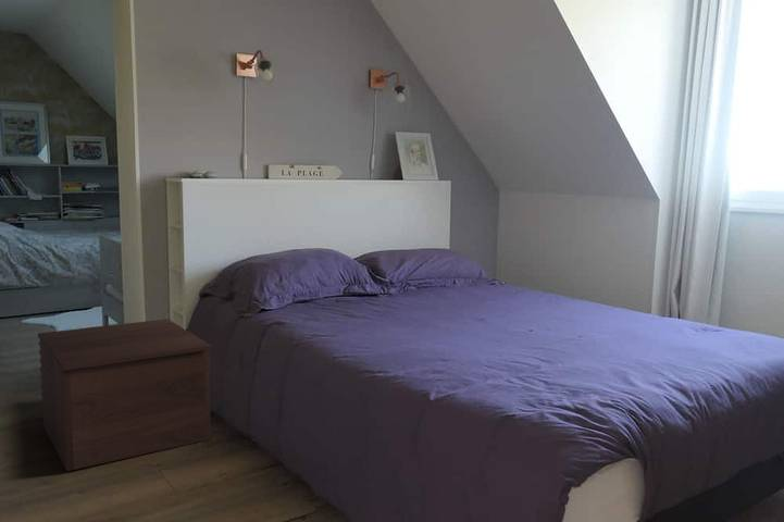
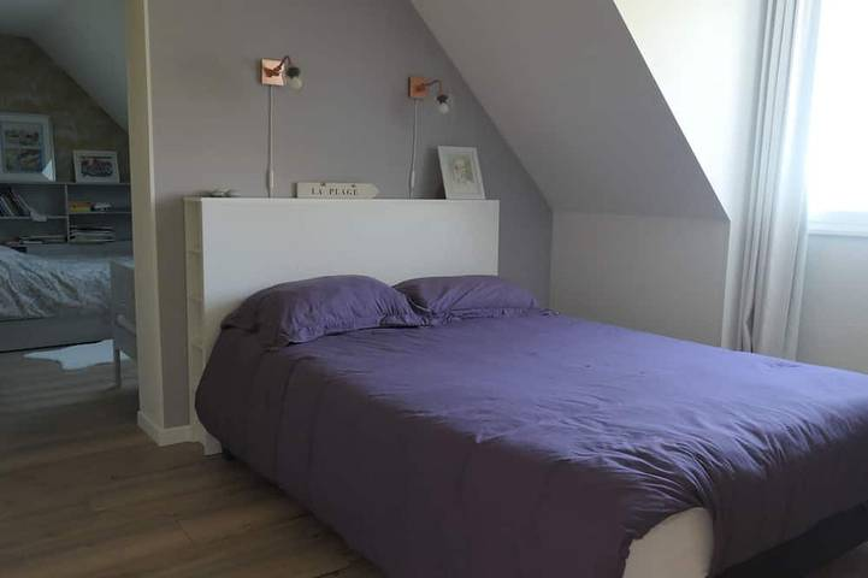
- nightstand (124, 386)
